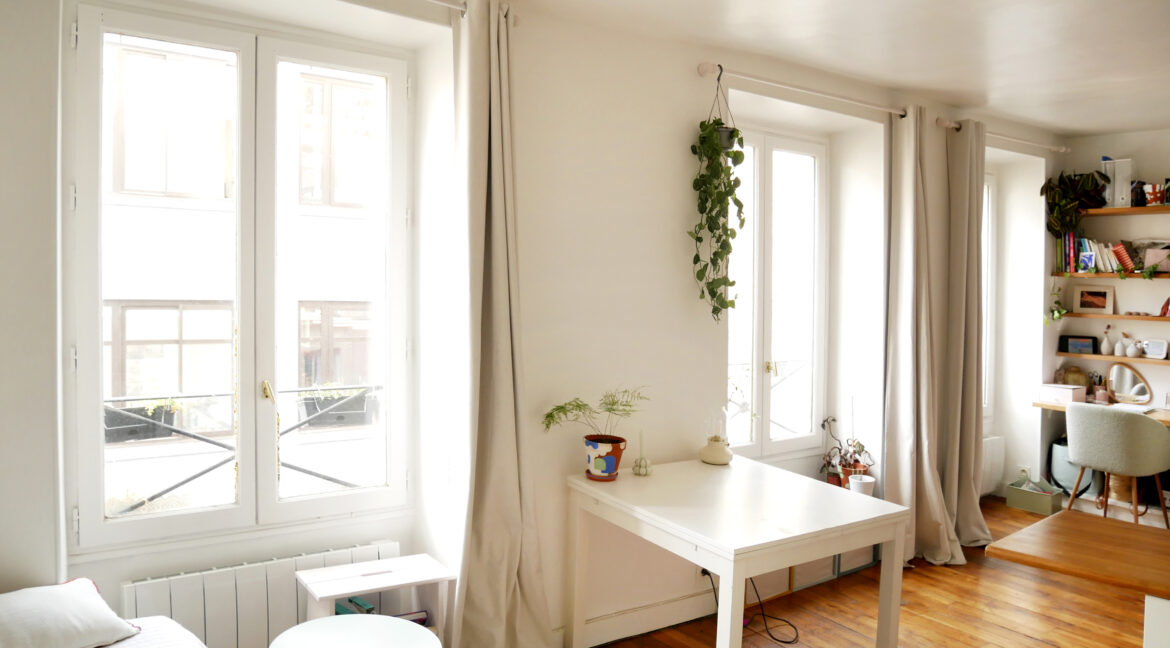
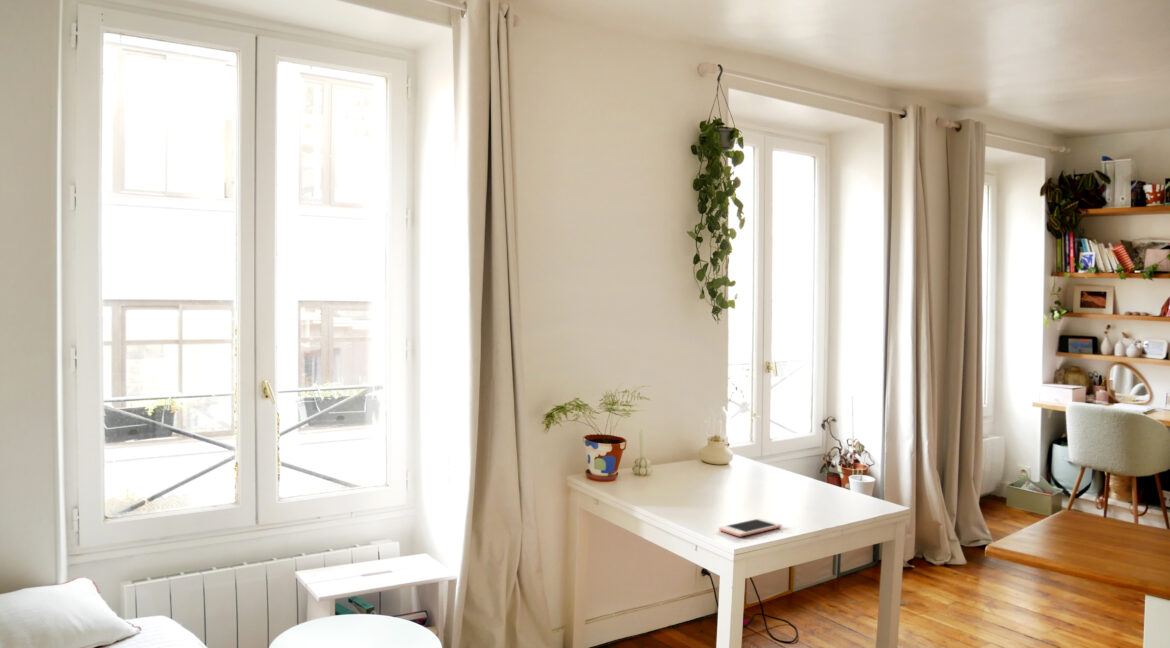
+ cell phone (750, 527)
